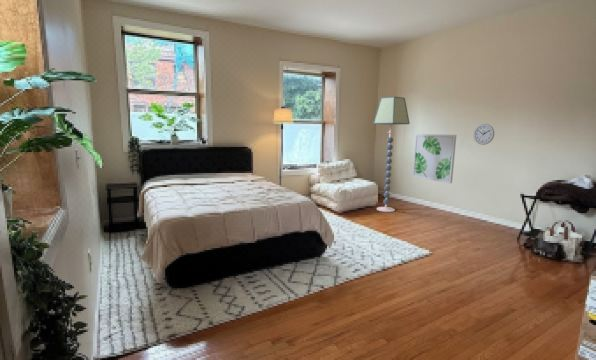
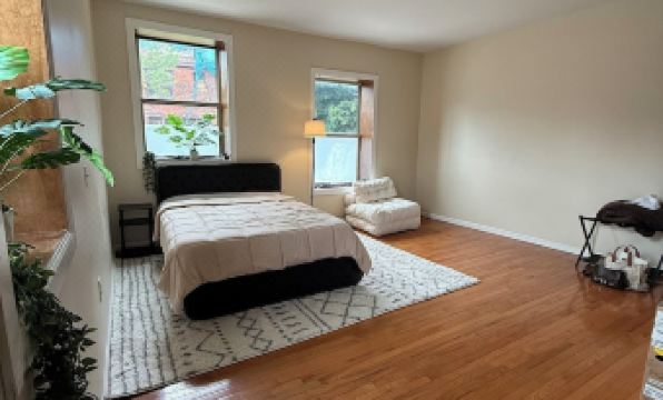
- wall clock (483, 134)
- floor lamp (389, 155)
- wall art (432, 157)
